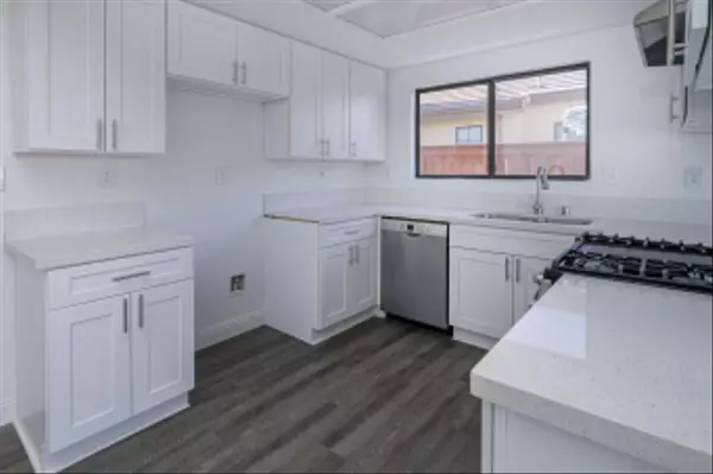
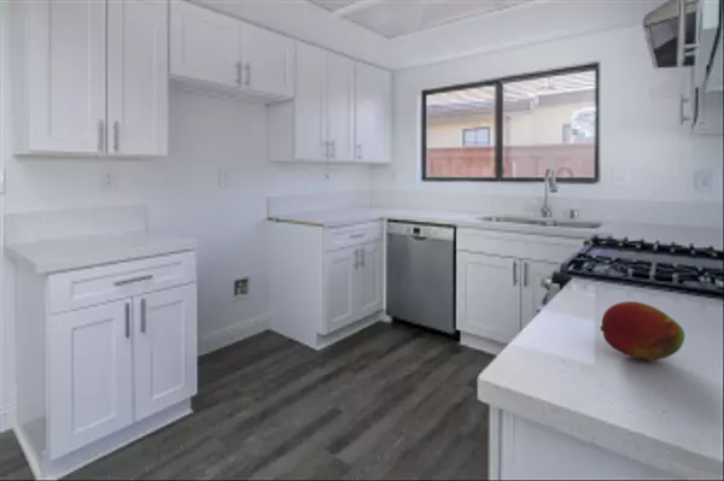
+ fruit (640, 330)
